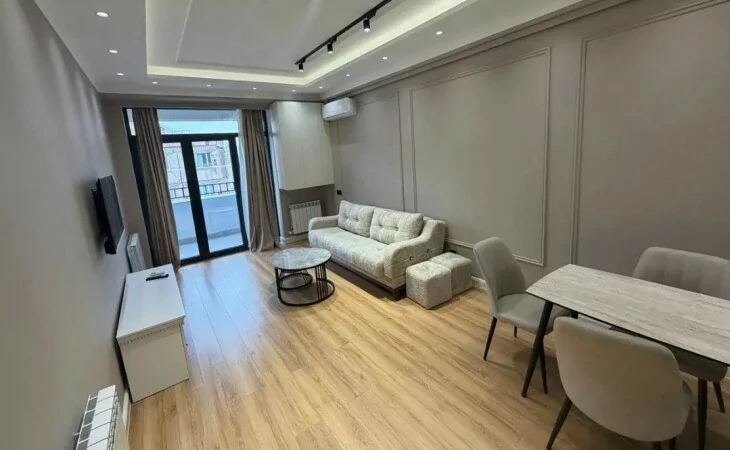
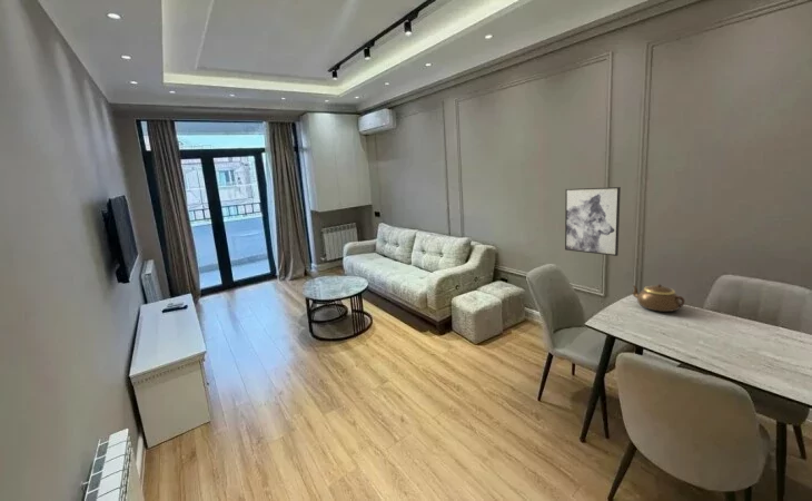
+ wall art (591, 220)
+ teapot (657, 295)
